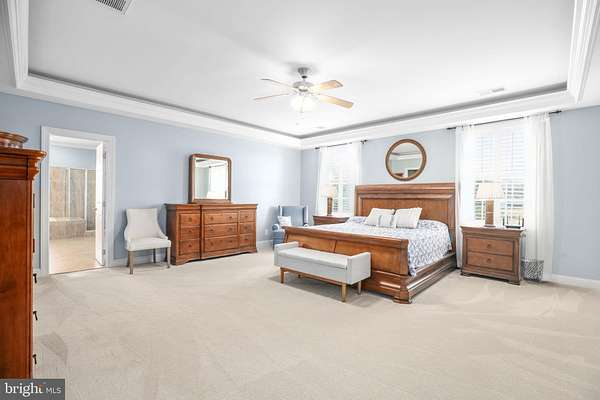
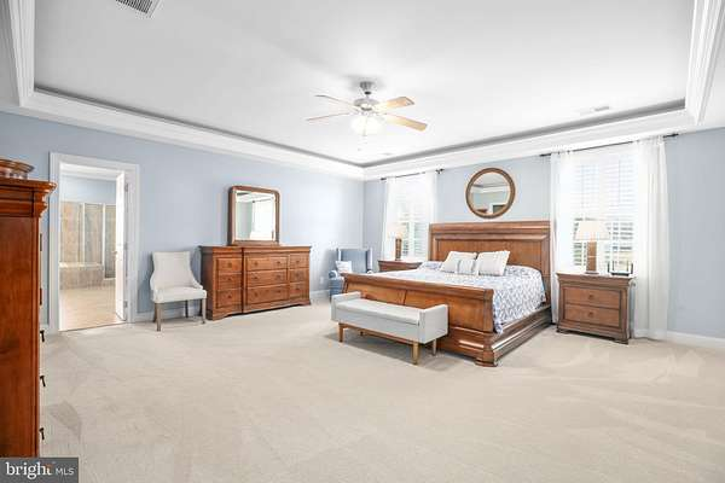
- waste bin (531, 270)
